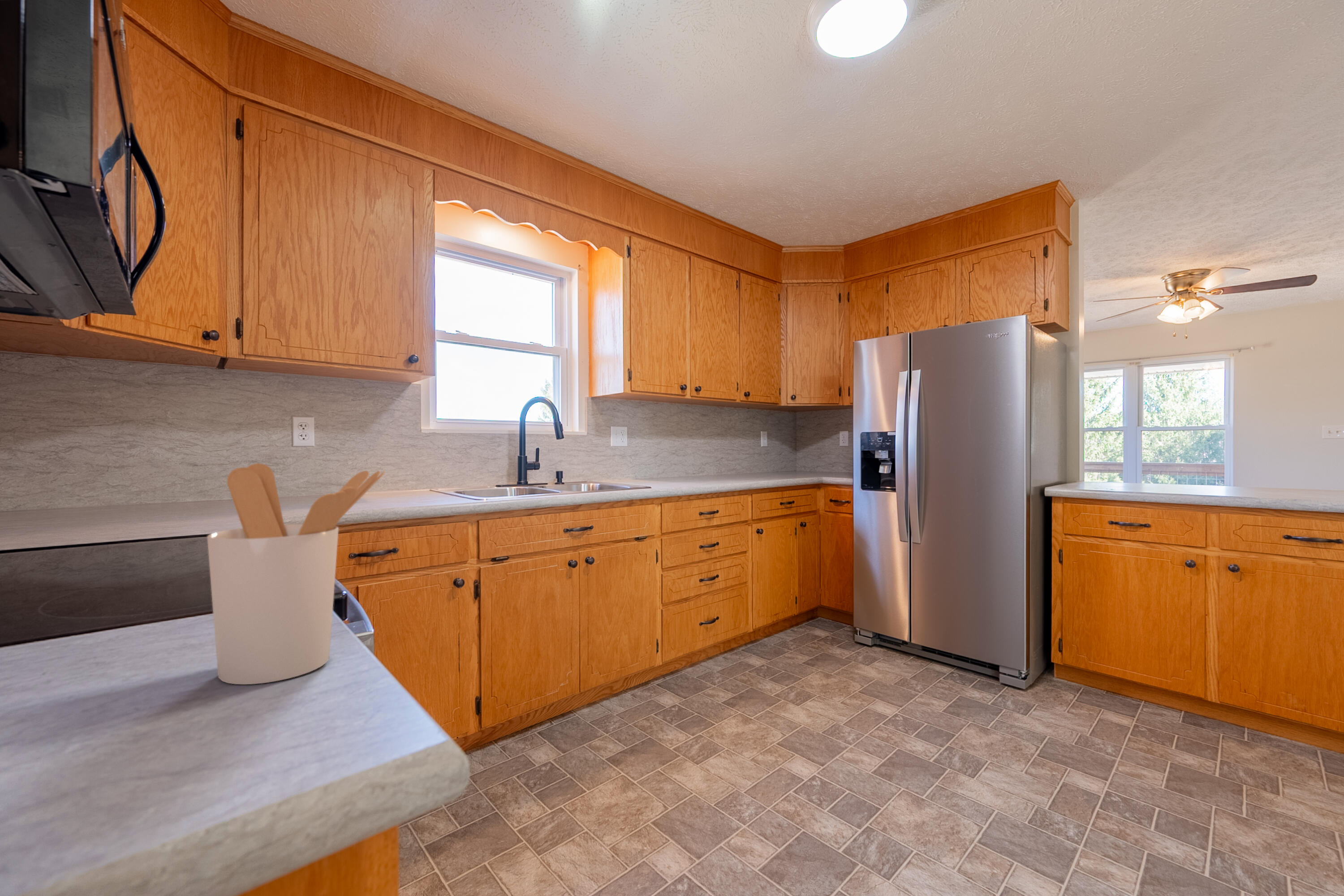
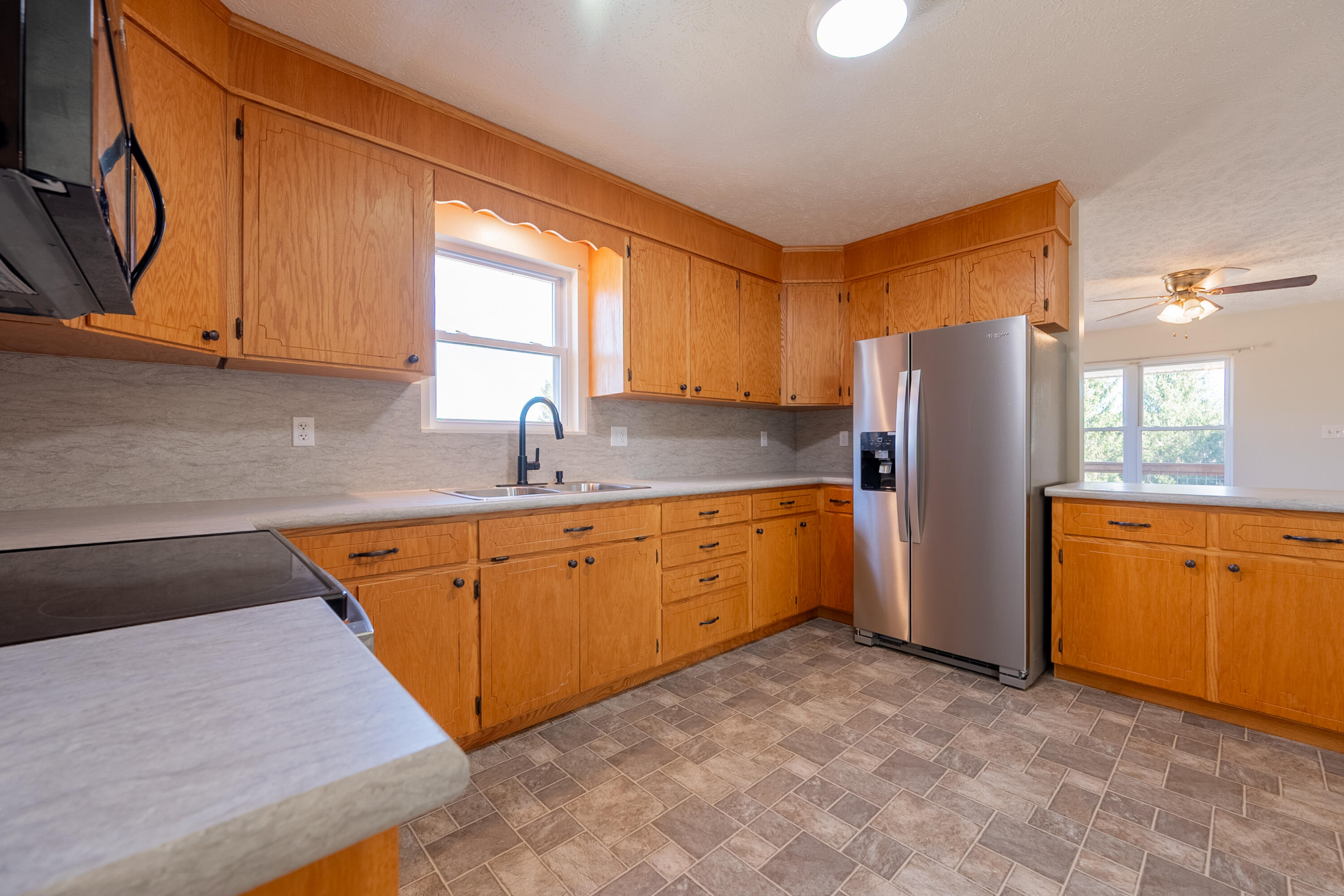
- utensil holder (306, 560)
